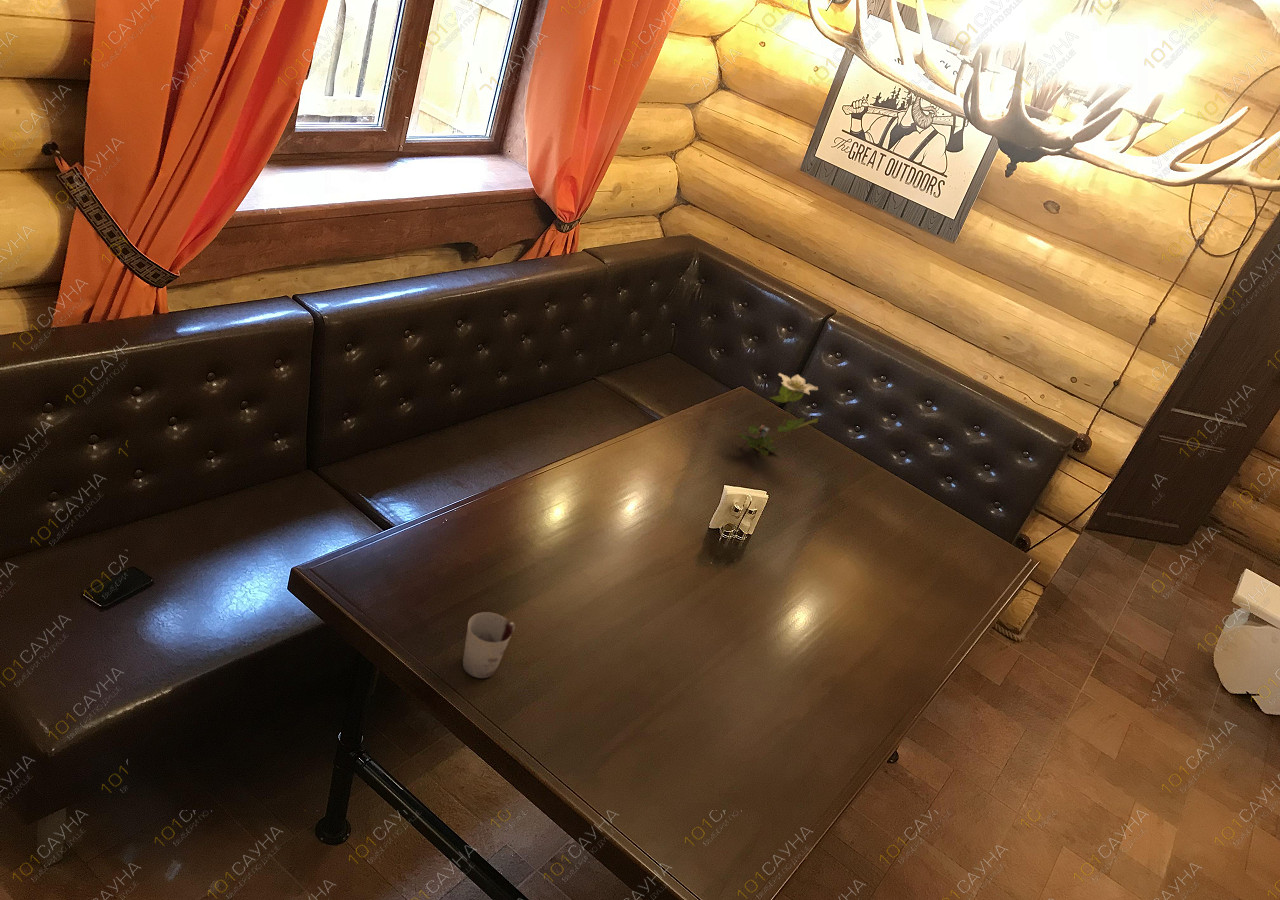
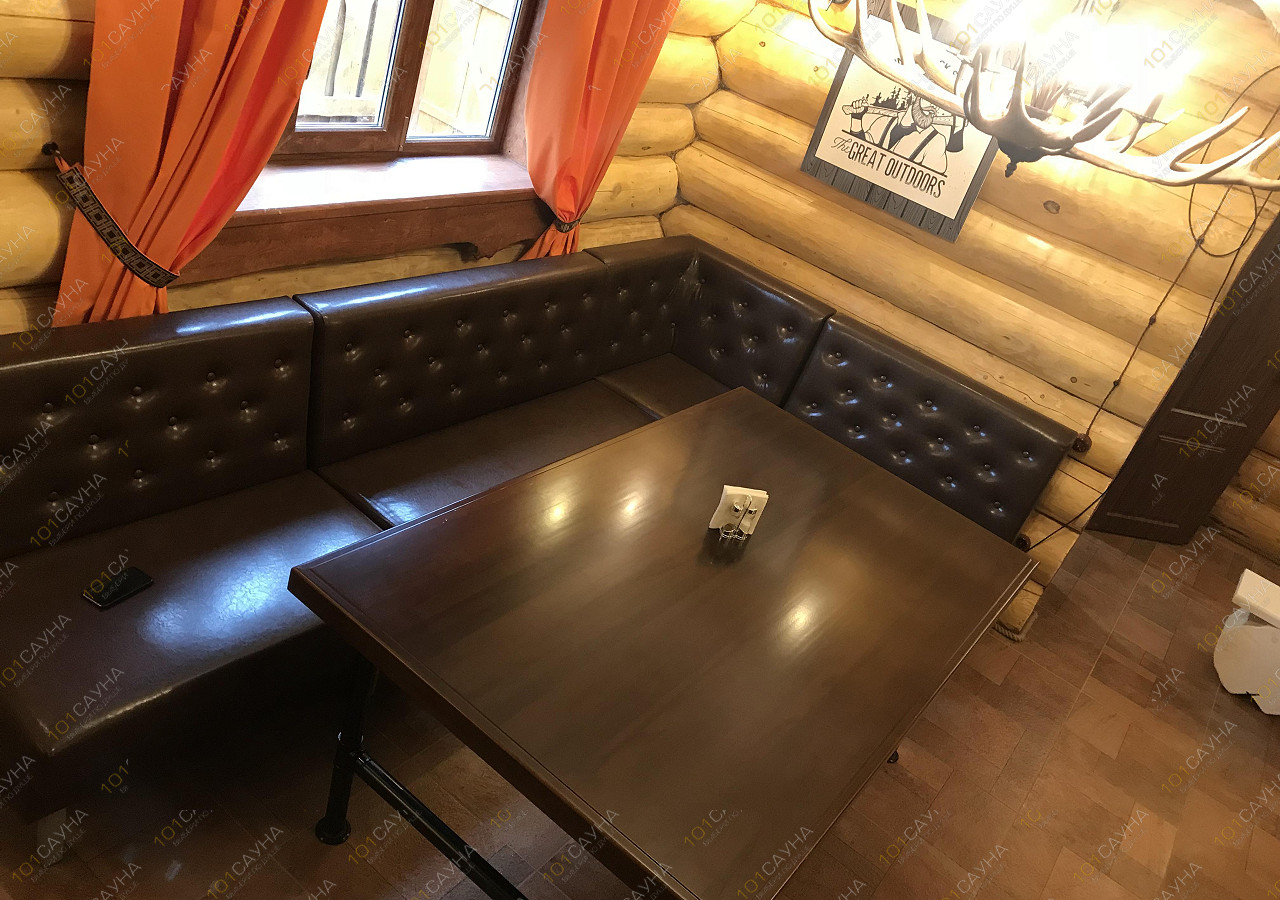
- cup (491, 643)
- flower (782, 423)
